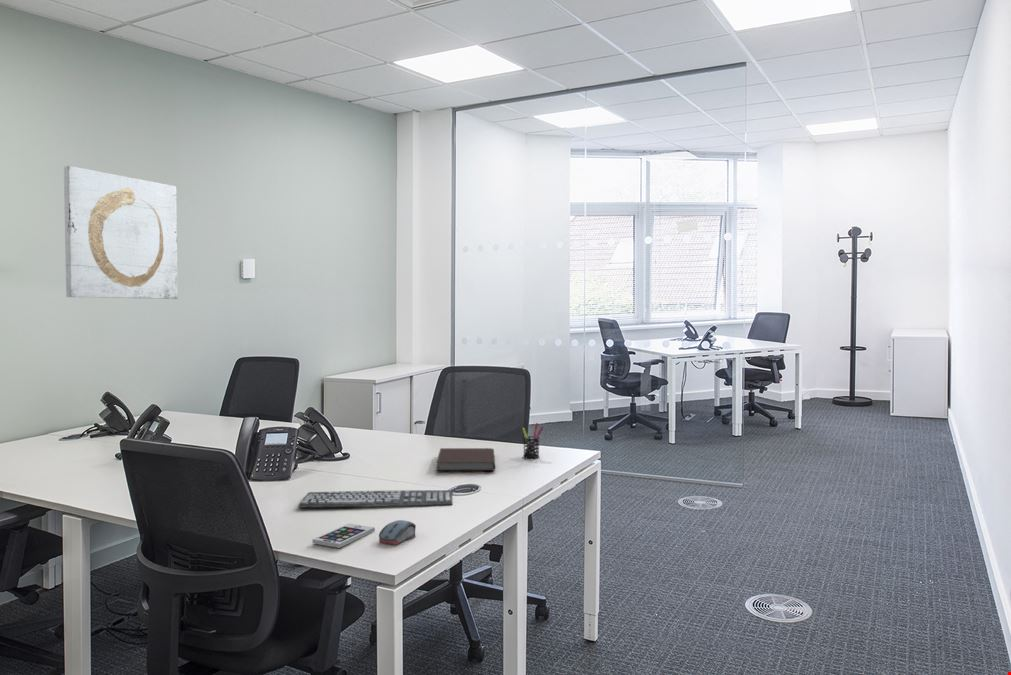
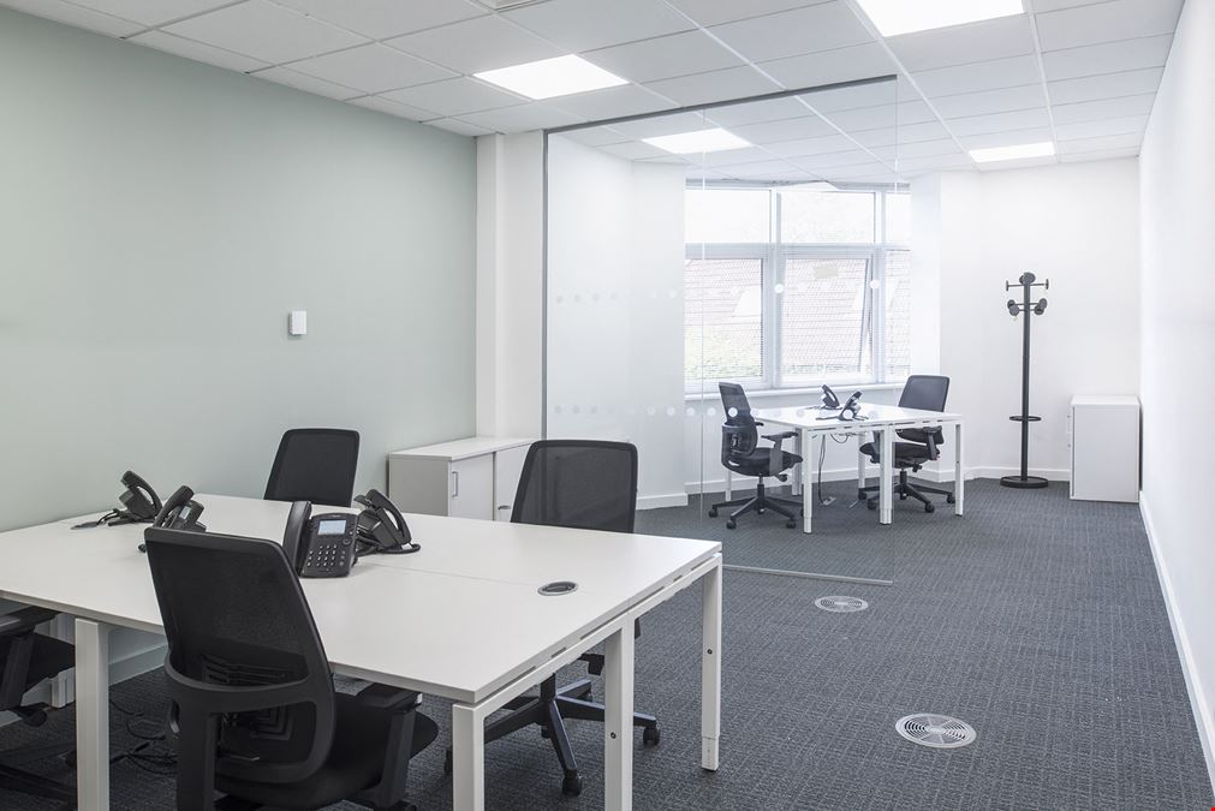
- notebook (466, 459)
- wall art (124, 237)
- pen holder (530, 439)
- smartphone (344, 534)
- keyboard (378, 497)
- computer mouse (398, 529)
